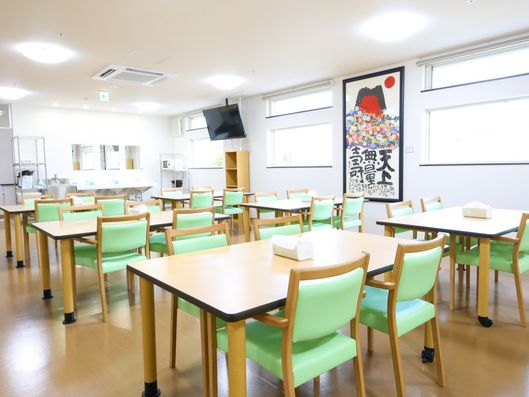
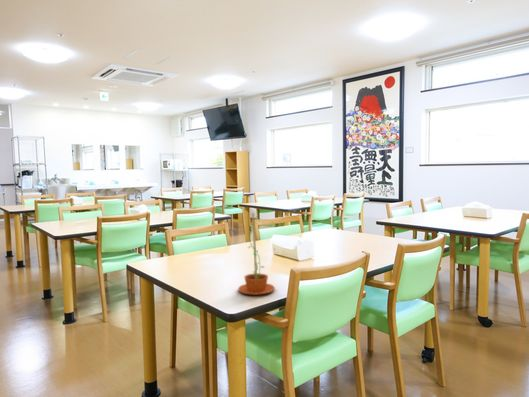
+ flower pot (255, 251)
